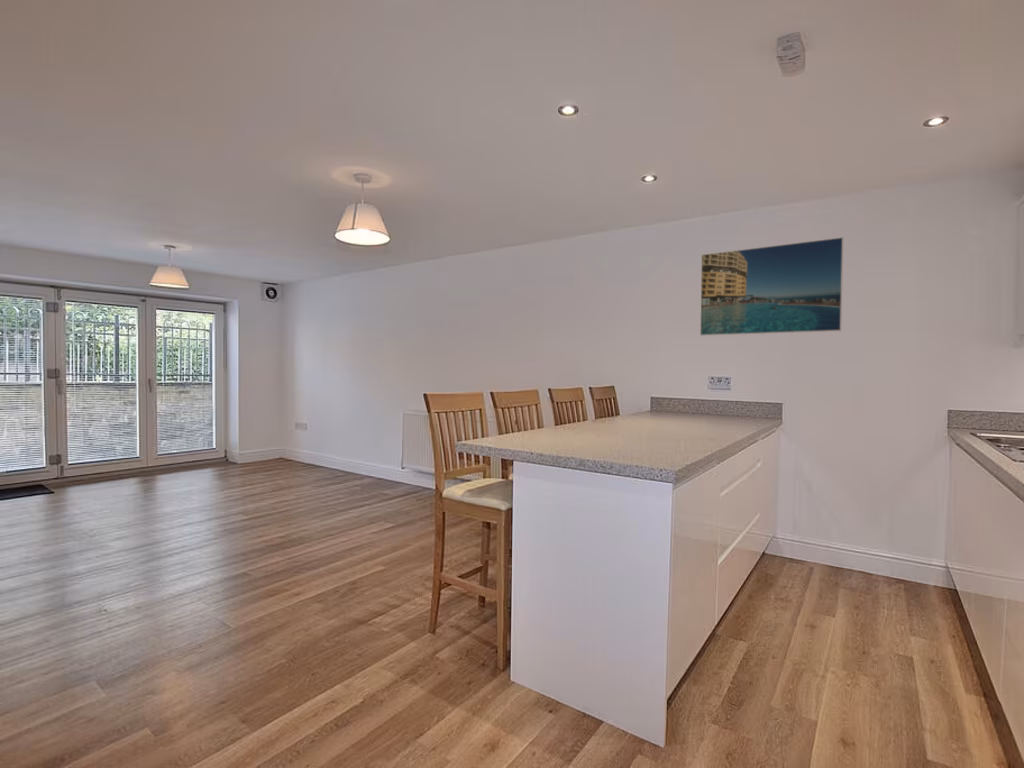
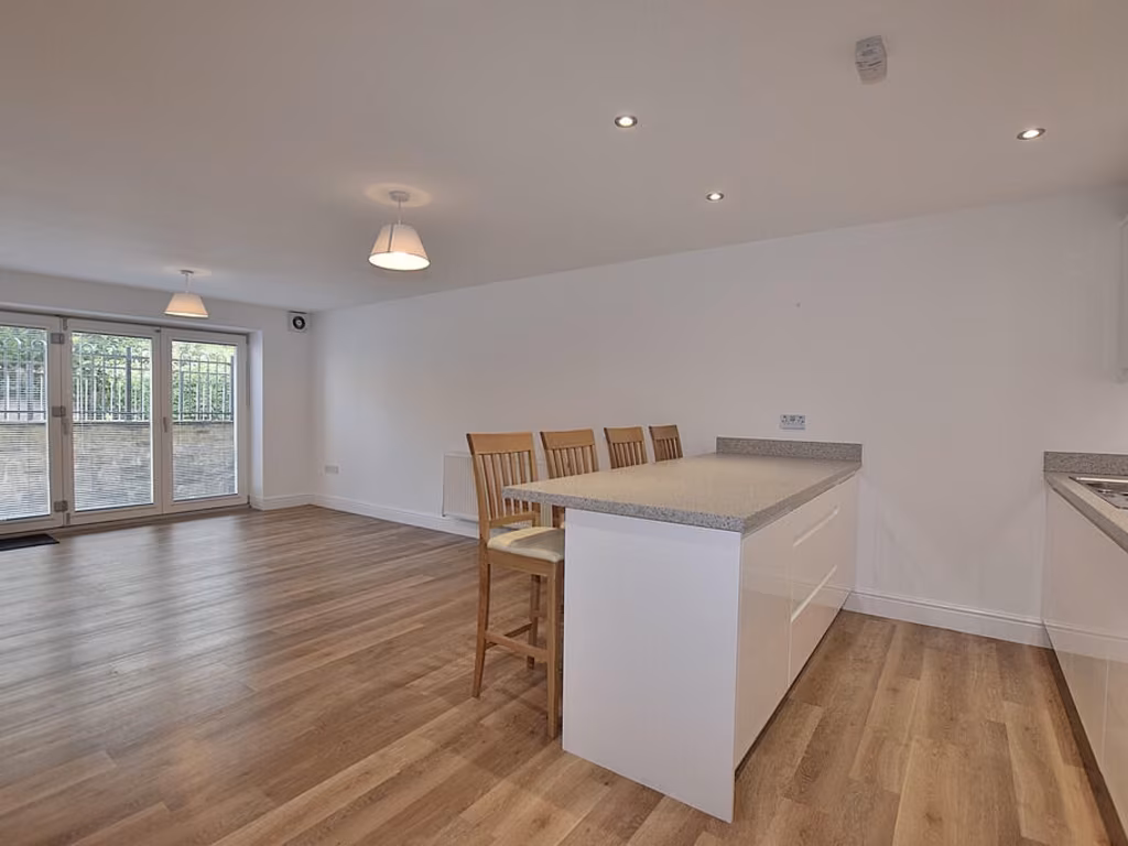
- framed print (766, 290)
